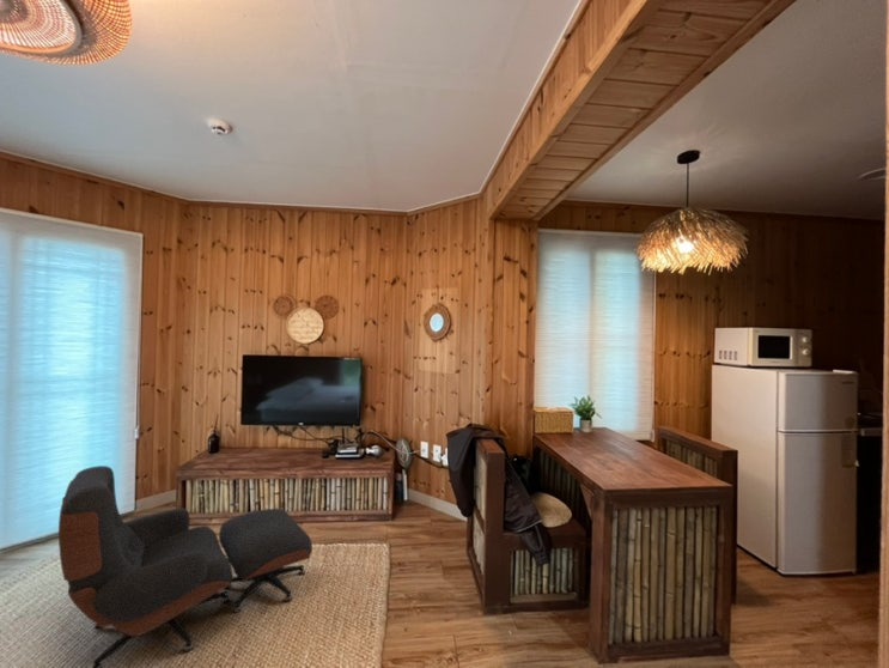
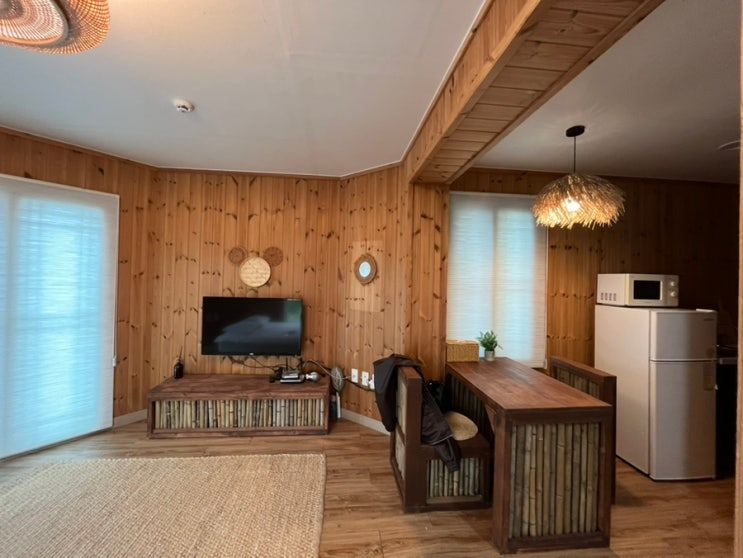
- lounge chair (199, 535)
